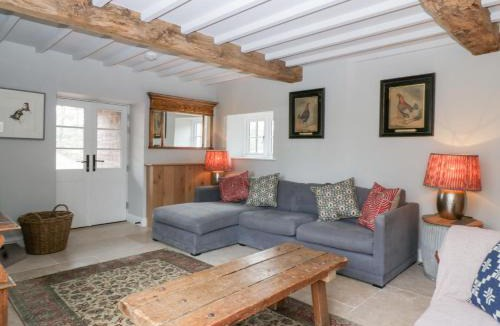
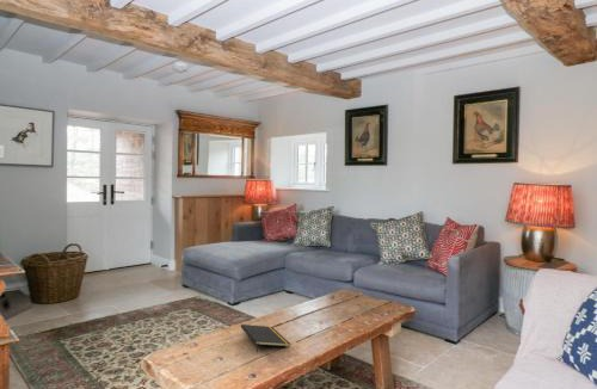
+ notepad (264, 334)
